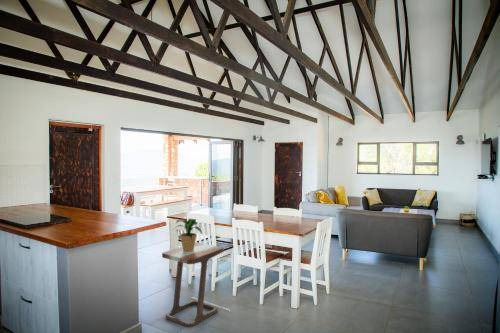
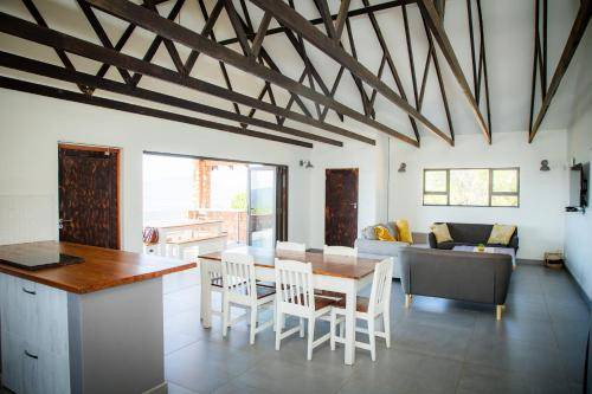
- side table (199, 284)
- potted plant (188, 235)
